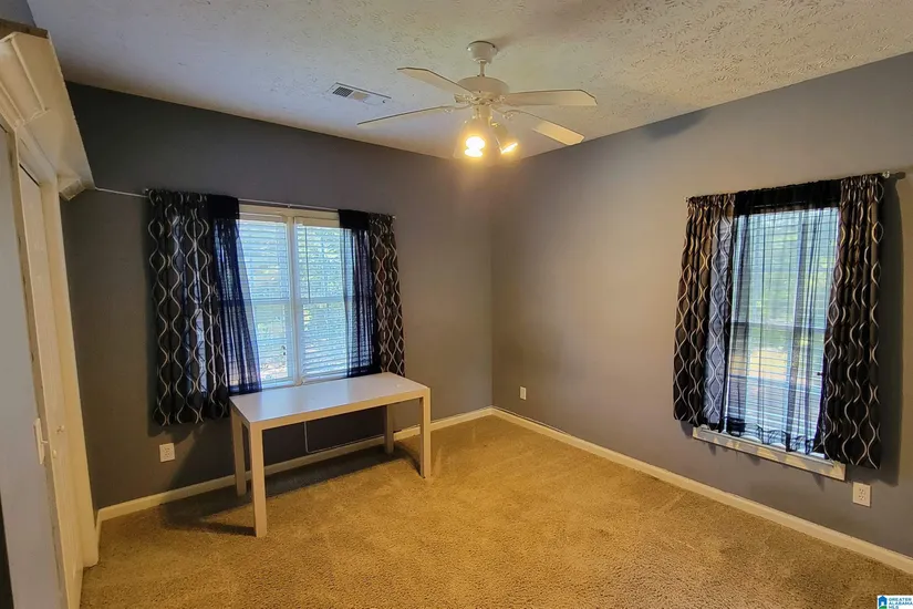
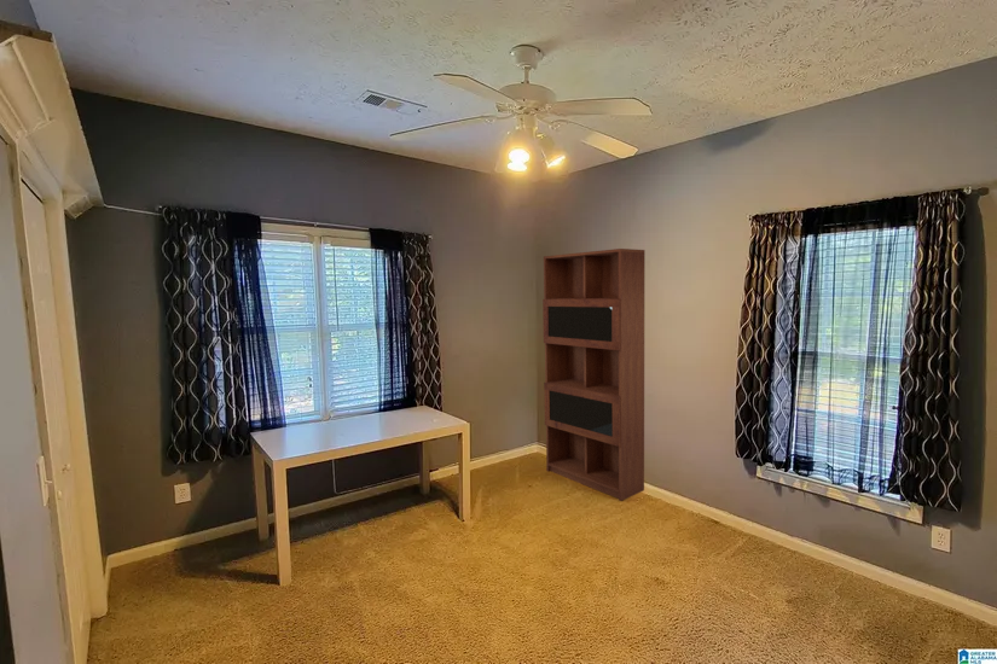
+ bookcase (591, 368)
